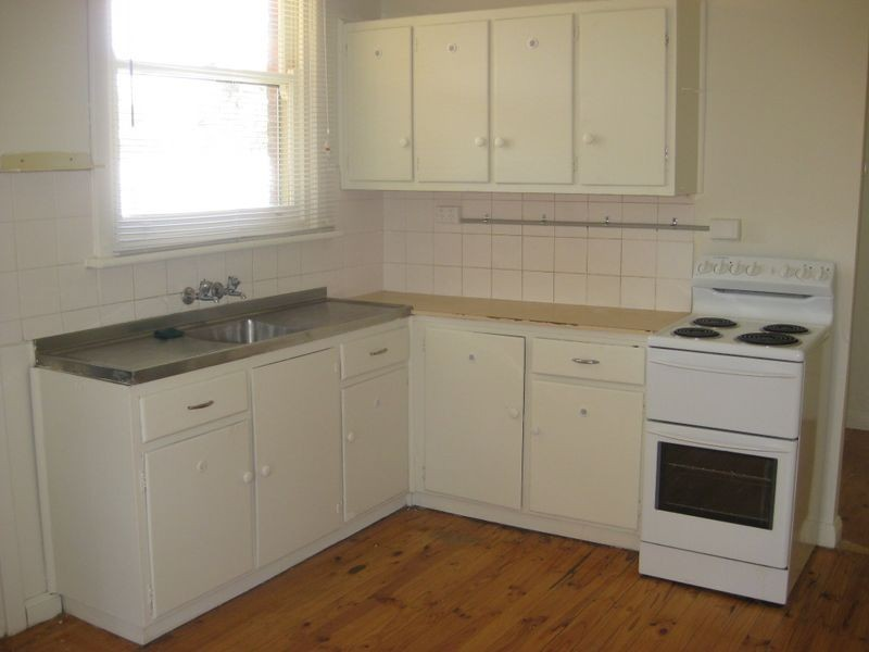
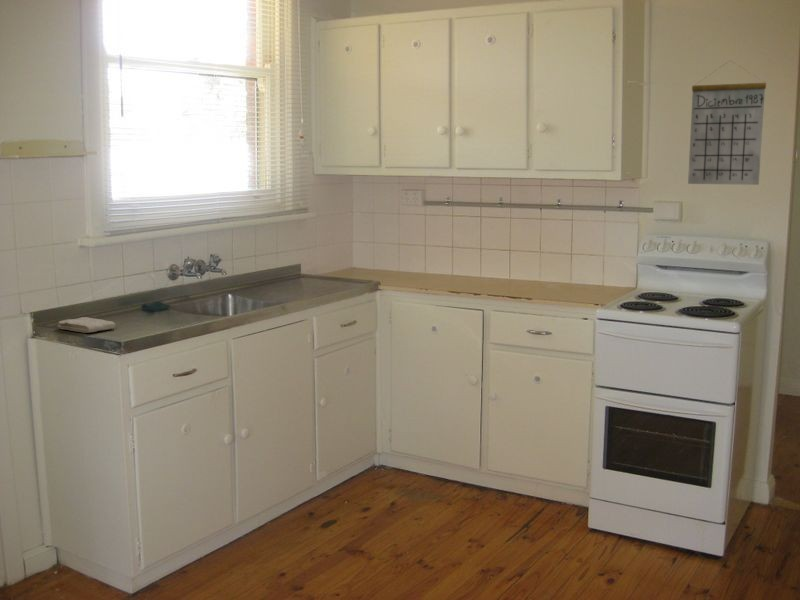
+ washcloth (86, 324)
+ calendar (726, 122)
